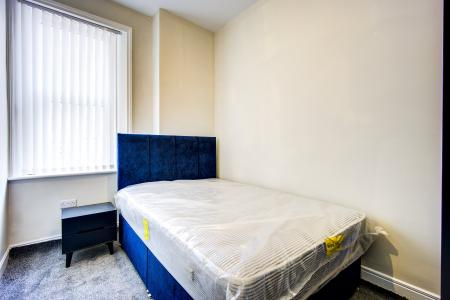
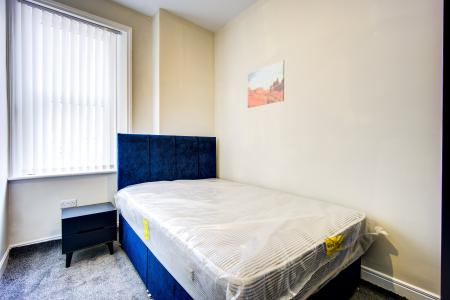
+ wall art (264, 86)
